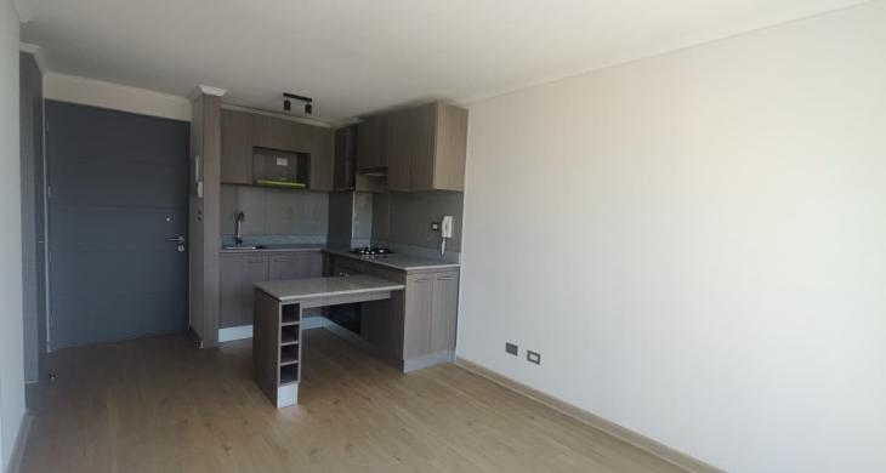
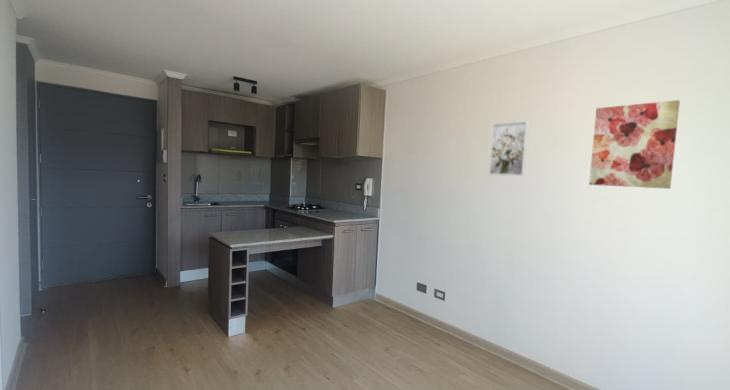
+ wall art (631, 145)
+ wall art (507, 149)
